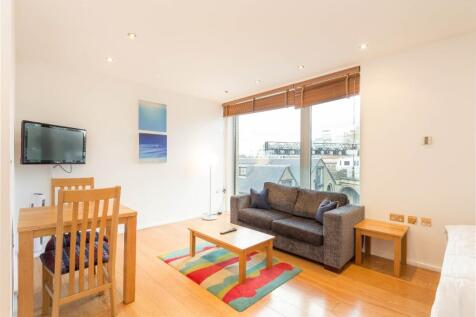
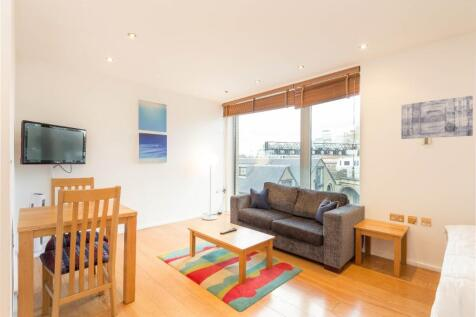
+ wall art (434, 119)
